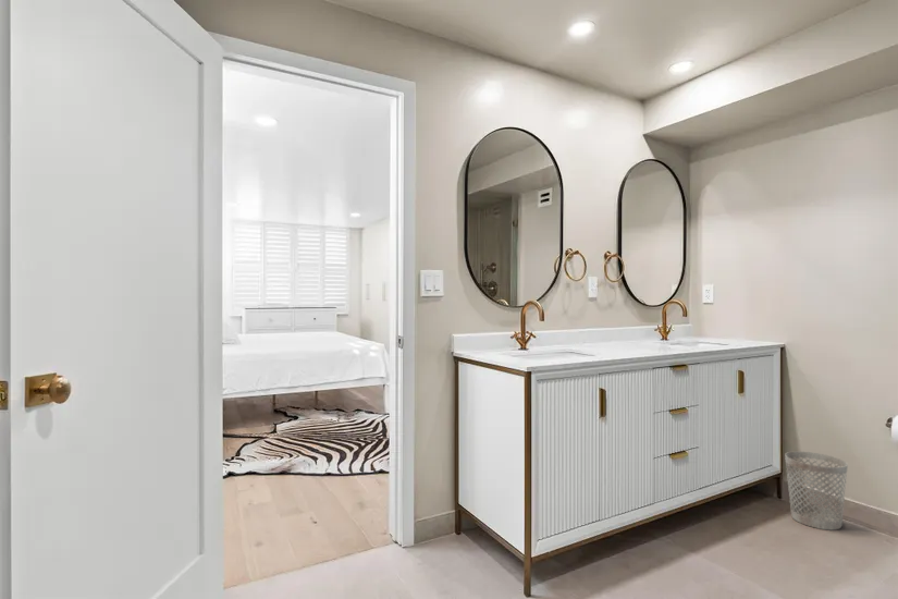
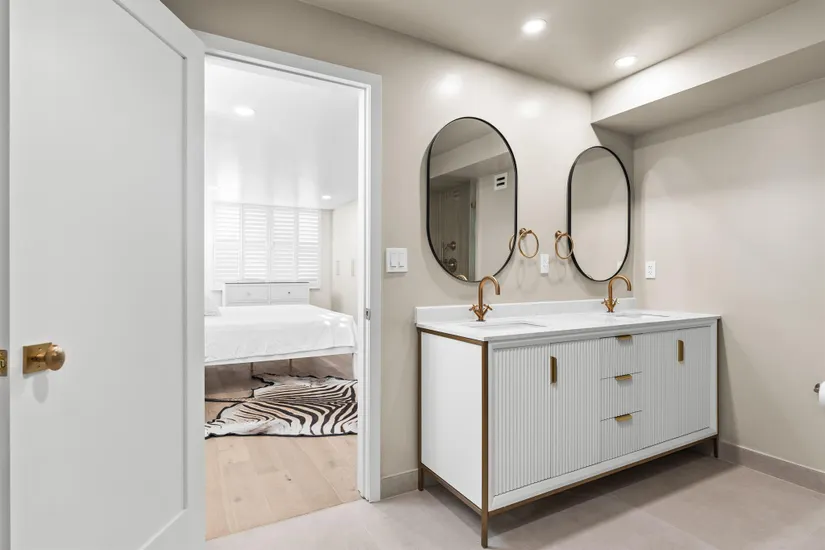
- wastebasket (815, 490)
